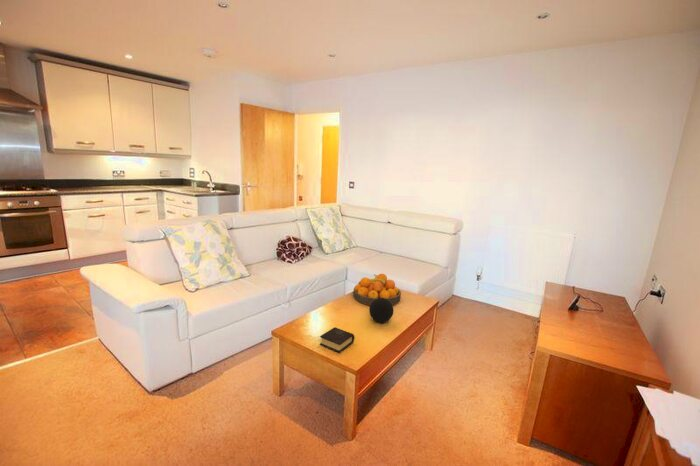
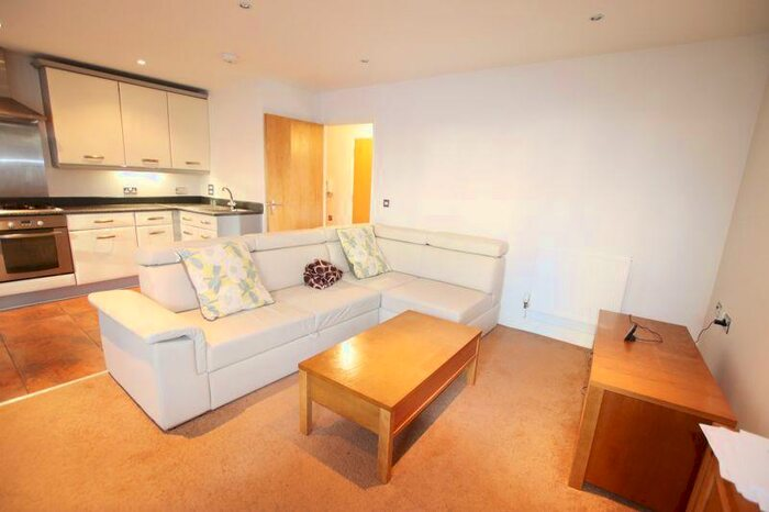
- book (337, 338)
- decorative ball (381, 309)
- fruit bowl (377, 287)
